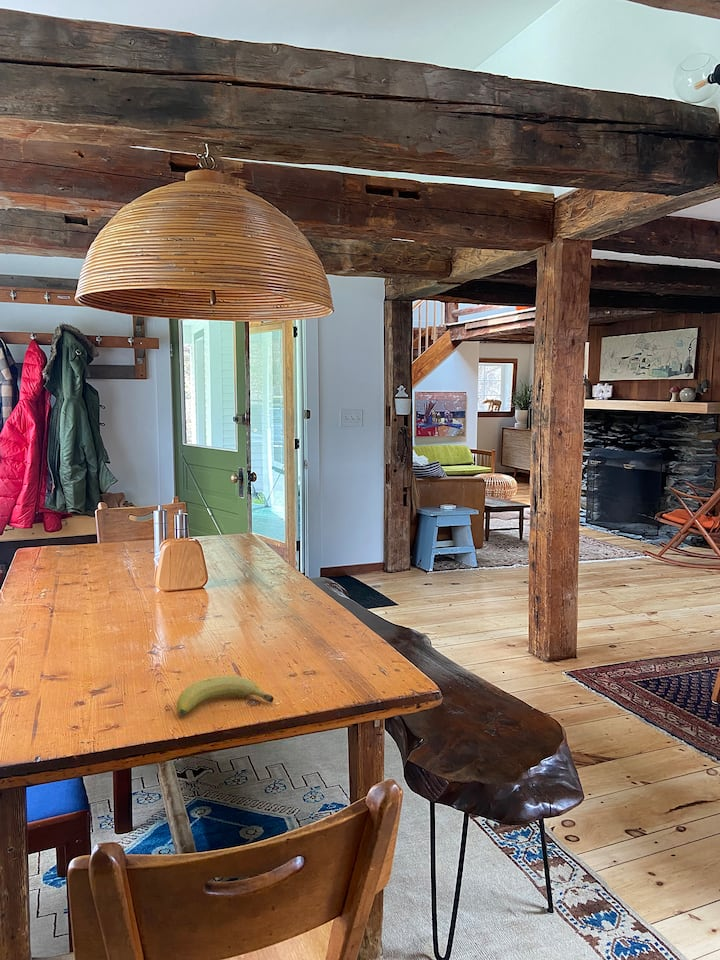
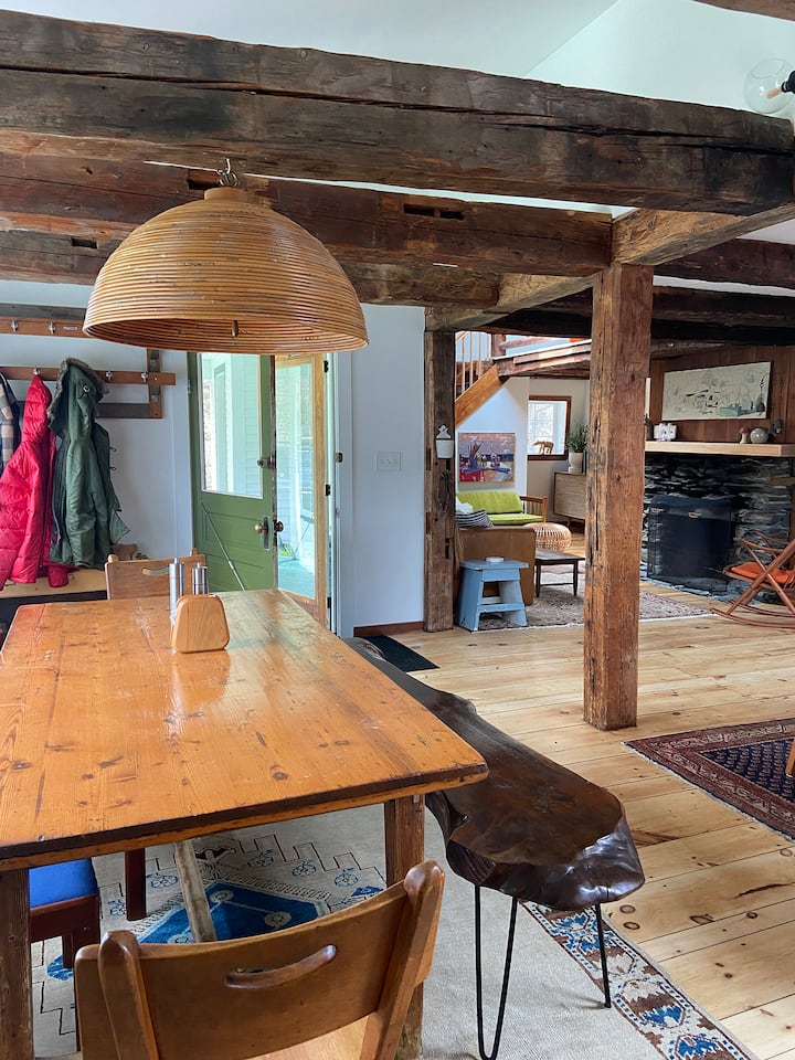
- fruit (222, 692)
